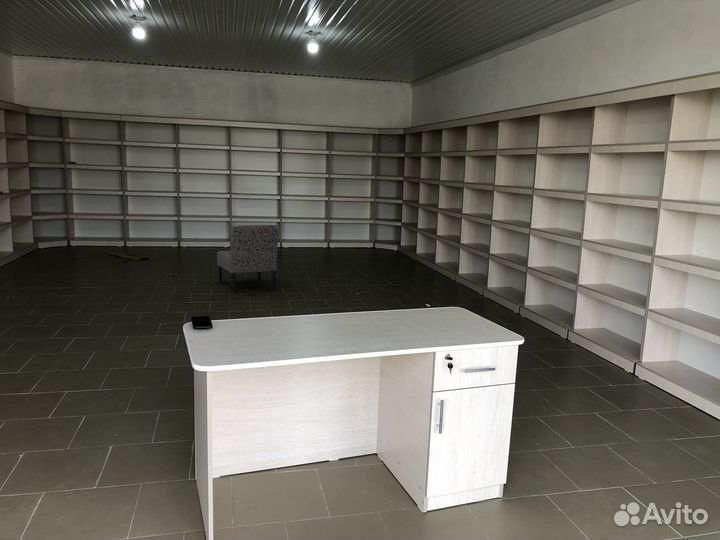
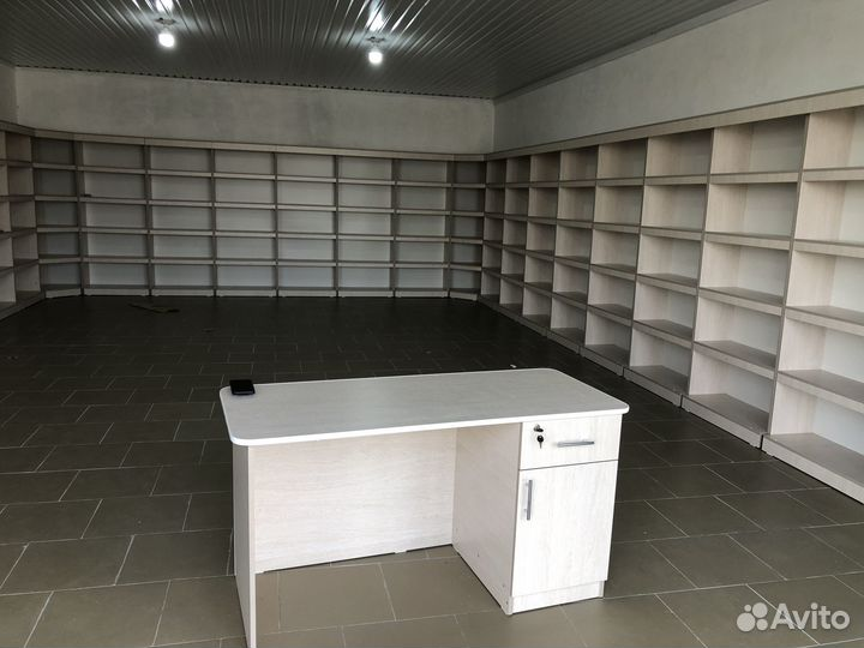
- chair (247, 254)
